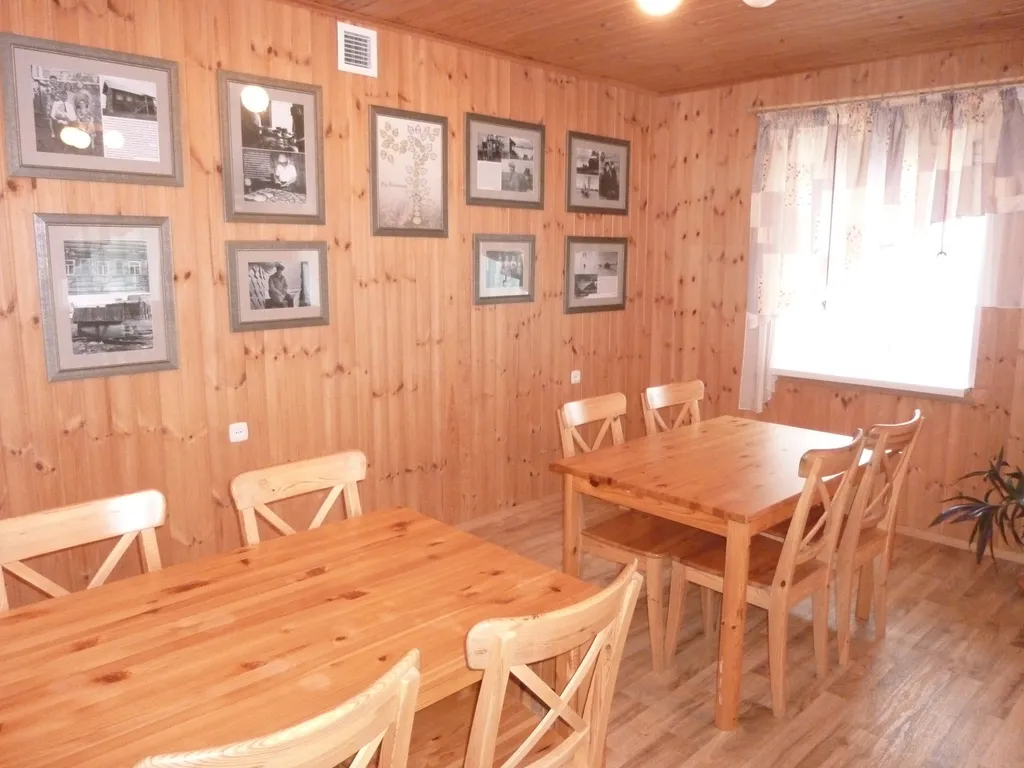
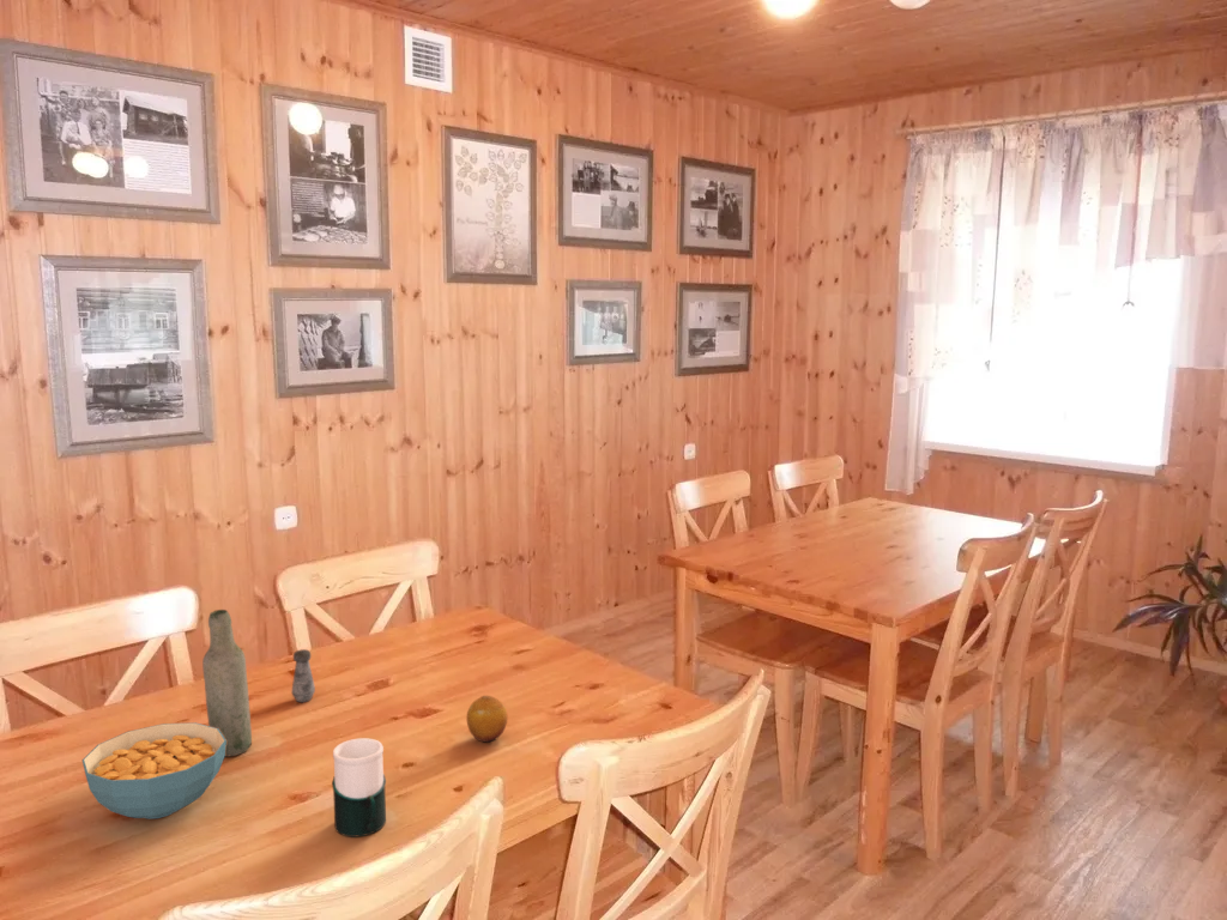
+ cereal bowl (157, 779)
+ fruit (486, 718)
+ cup (362, 791)
+ salt shaker (302, 674)
+ bottle (226, 680)
